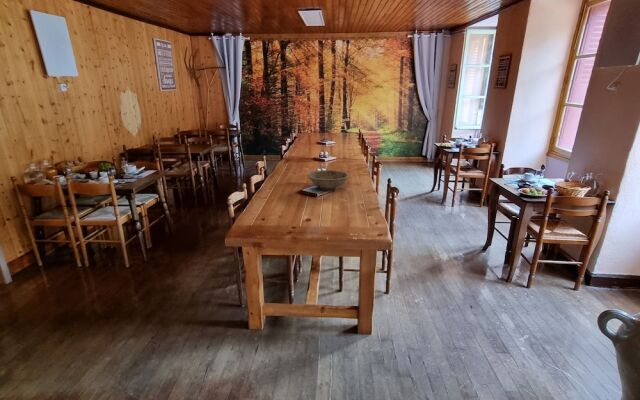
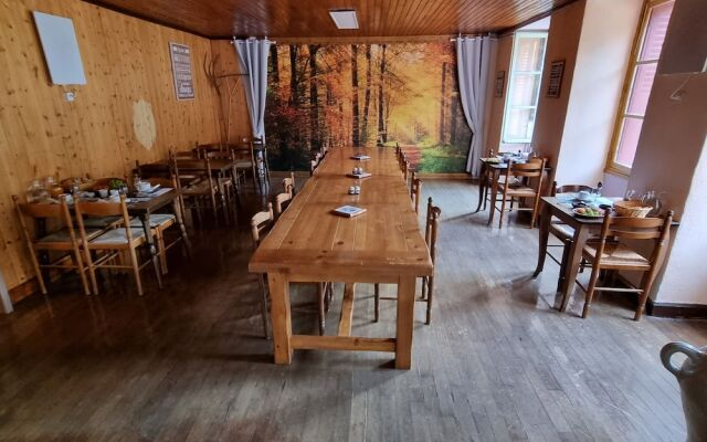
- bowl (328, 181)
